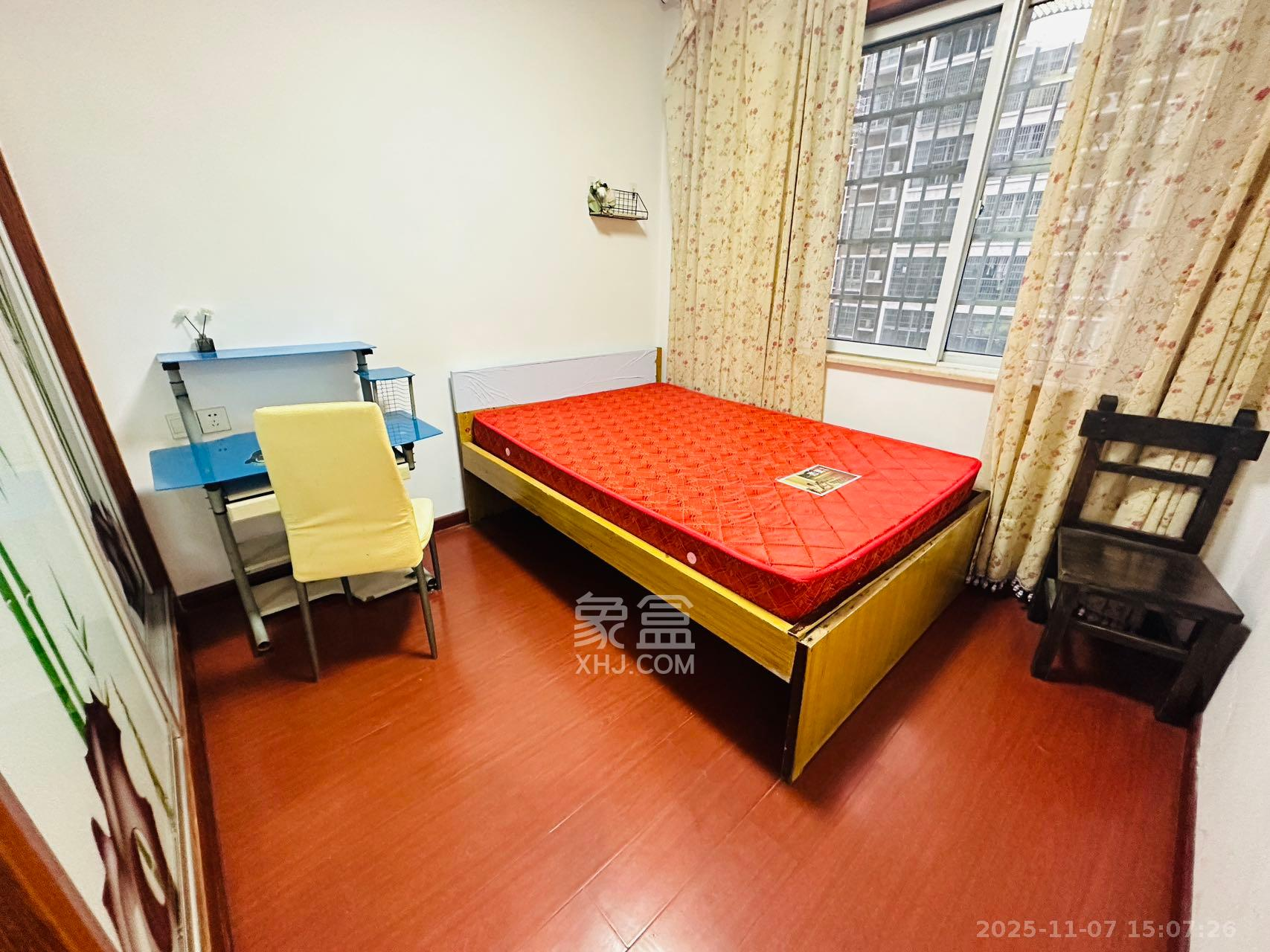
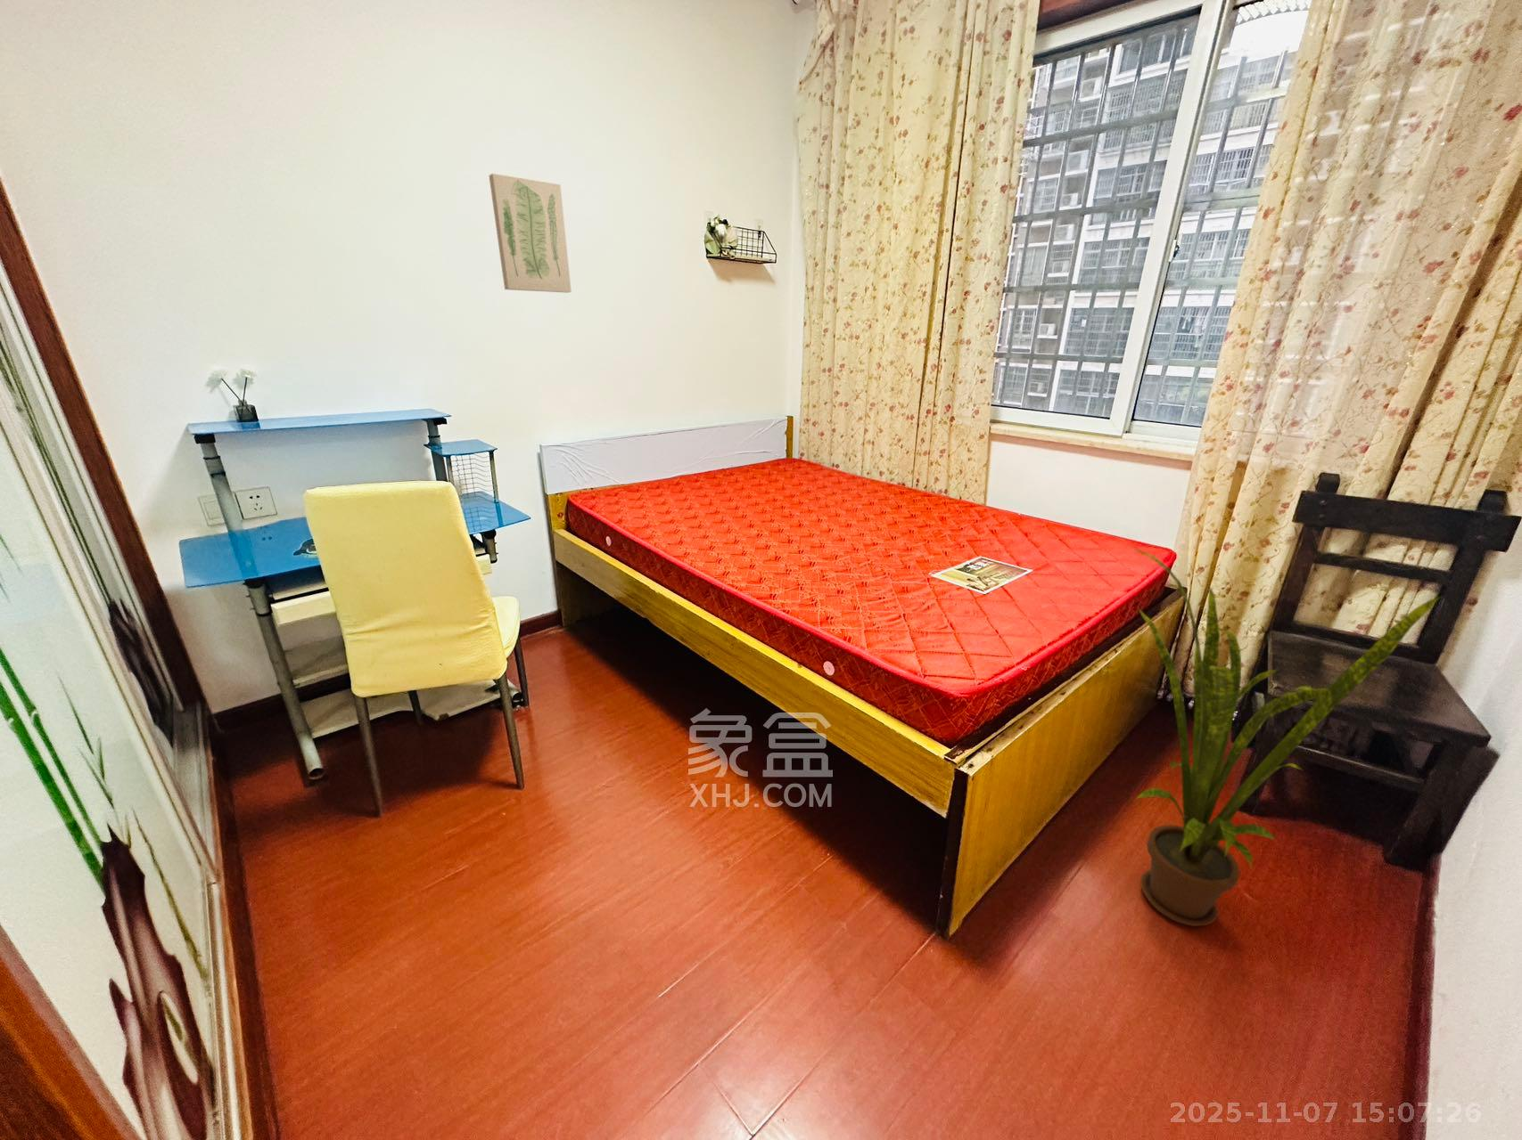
+ wall art (532, 237)
+ house plant (1200, 754)
